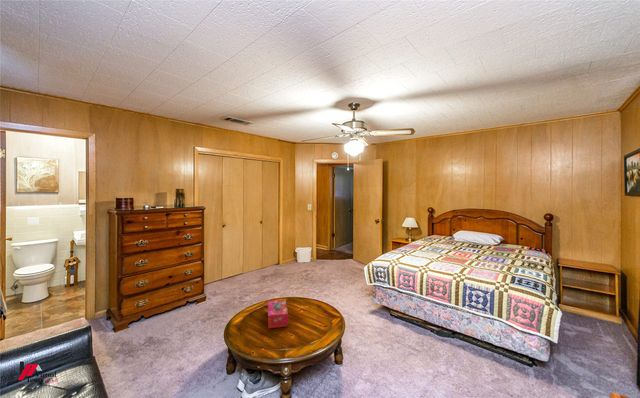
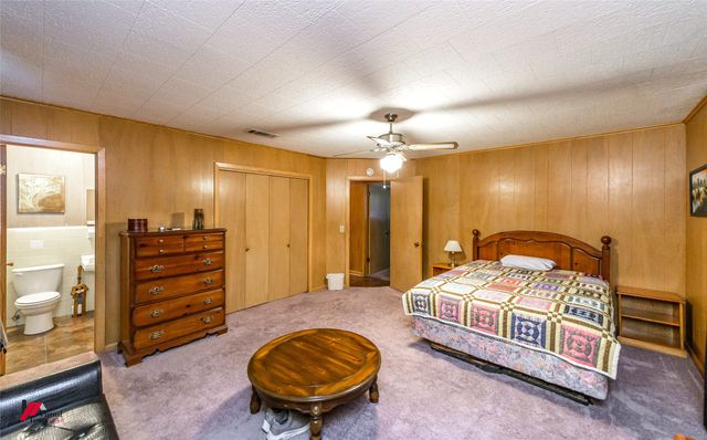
- tissue box (277, 313)
